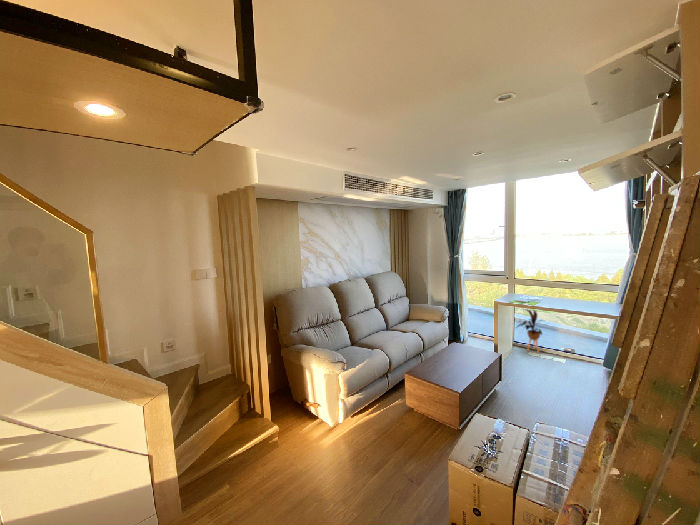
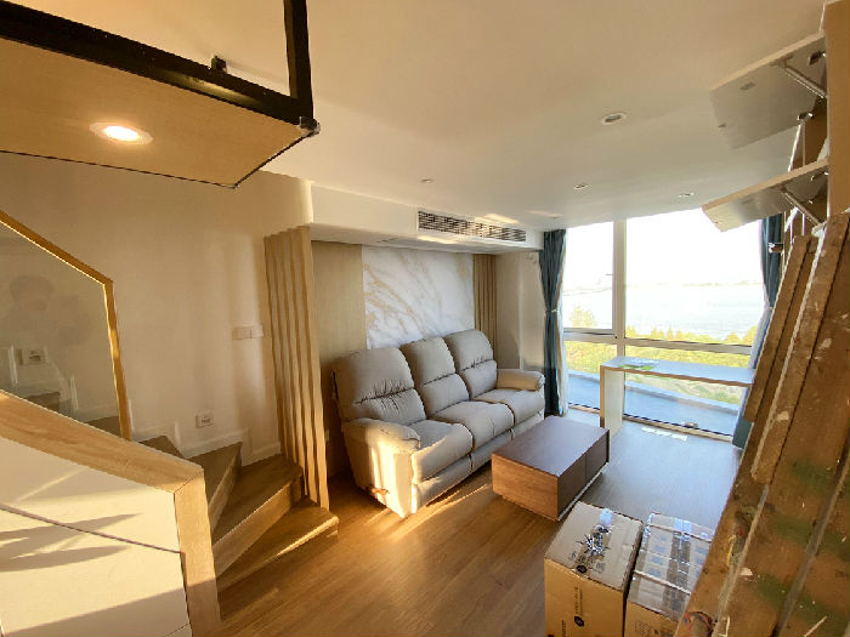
- house plant (530, 326)
